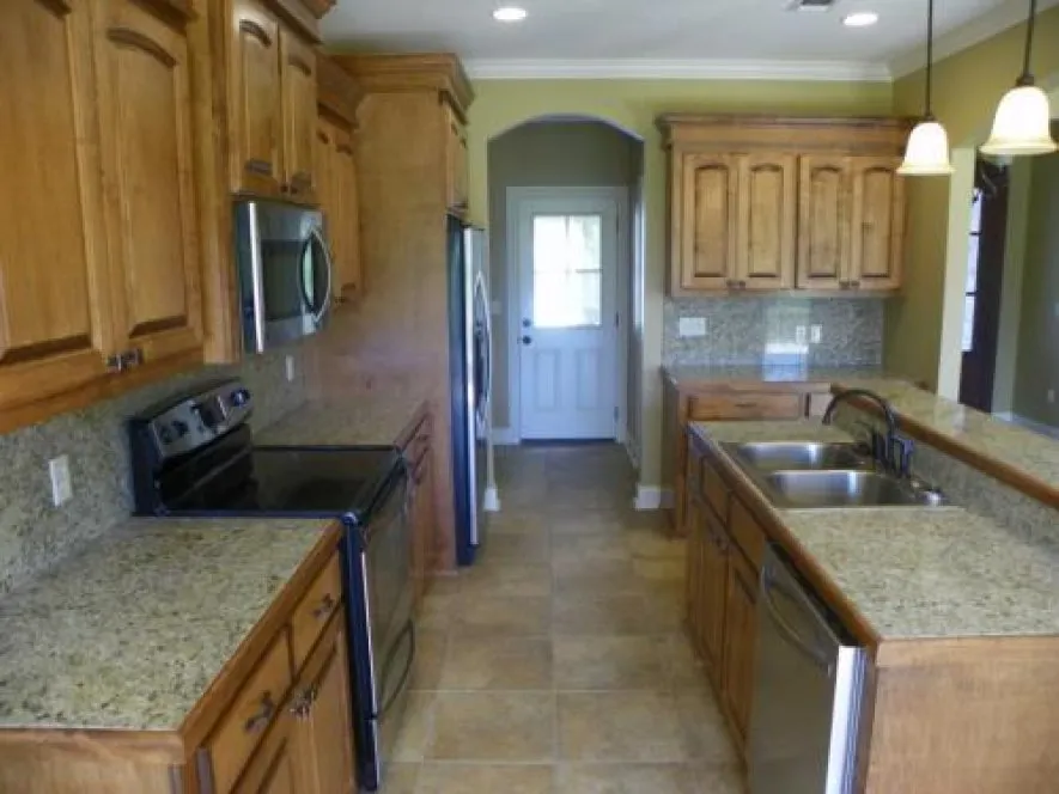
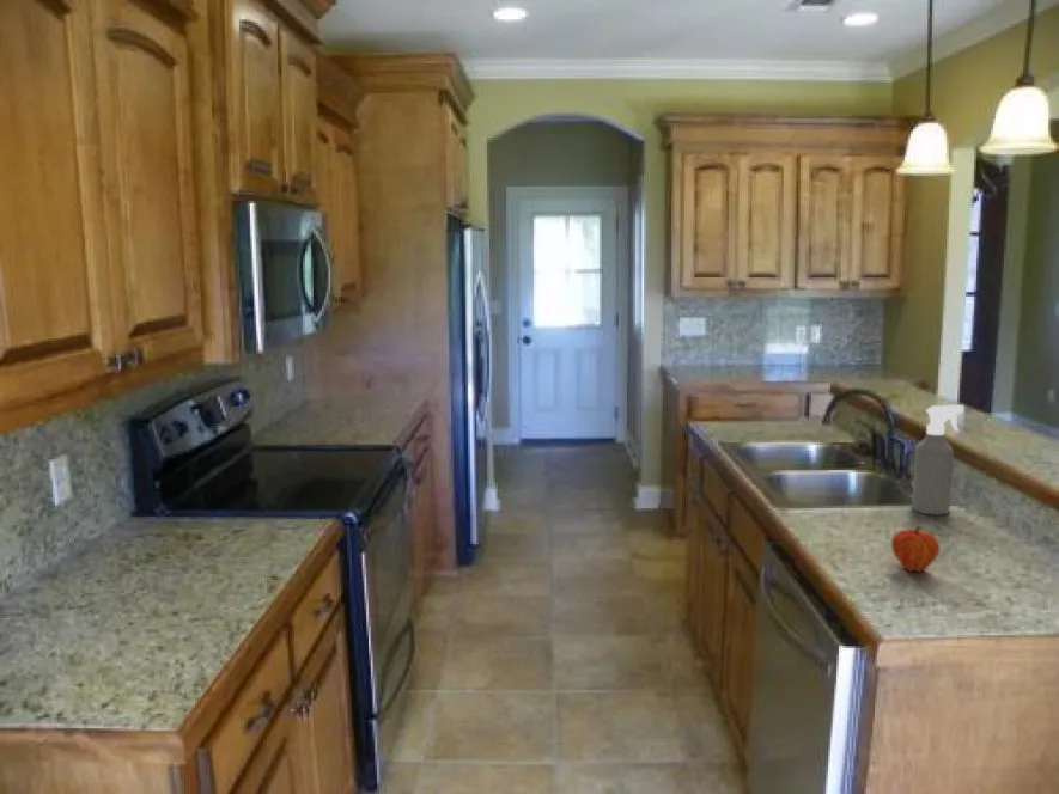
+ fruit (914, 548)
+ spray bottle (938, 458)
